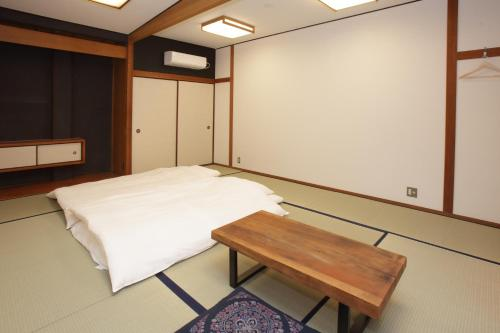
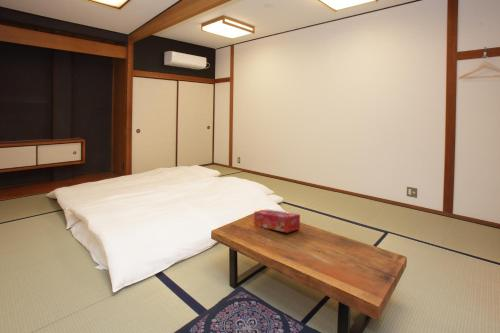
+ tissue box (276, 220)
